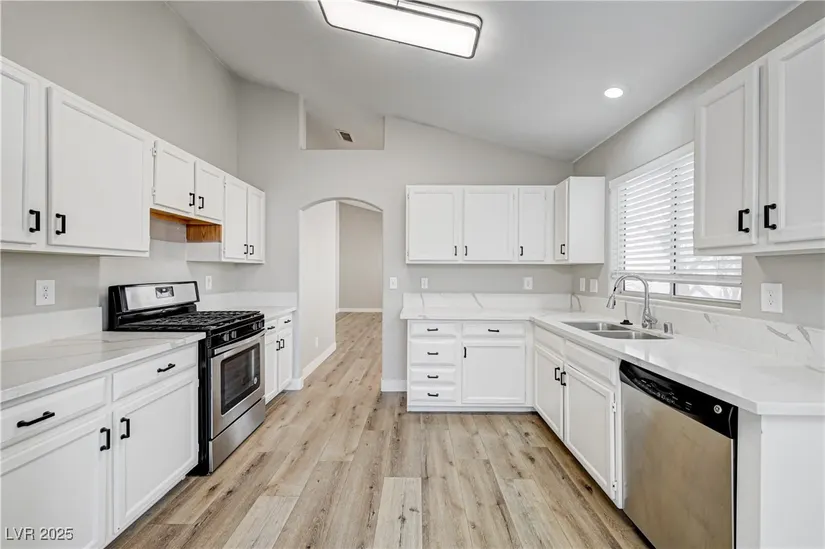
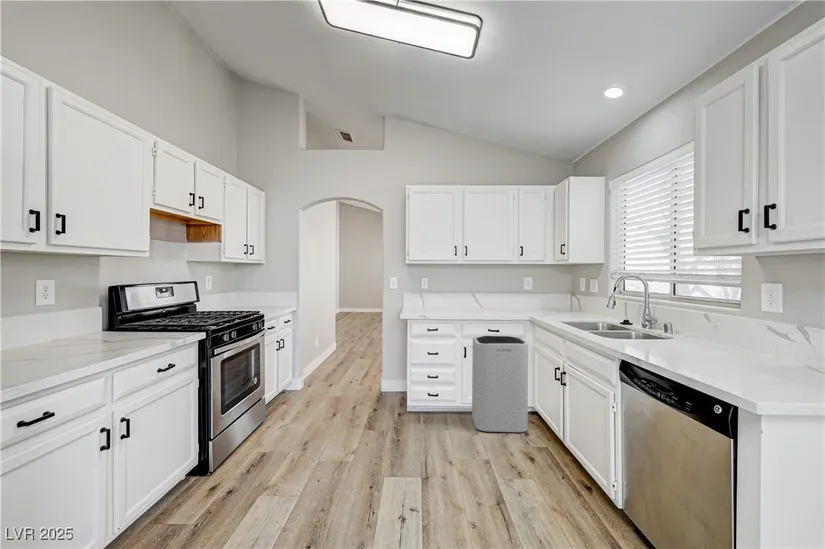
+ trash can (498, 380)
